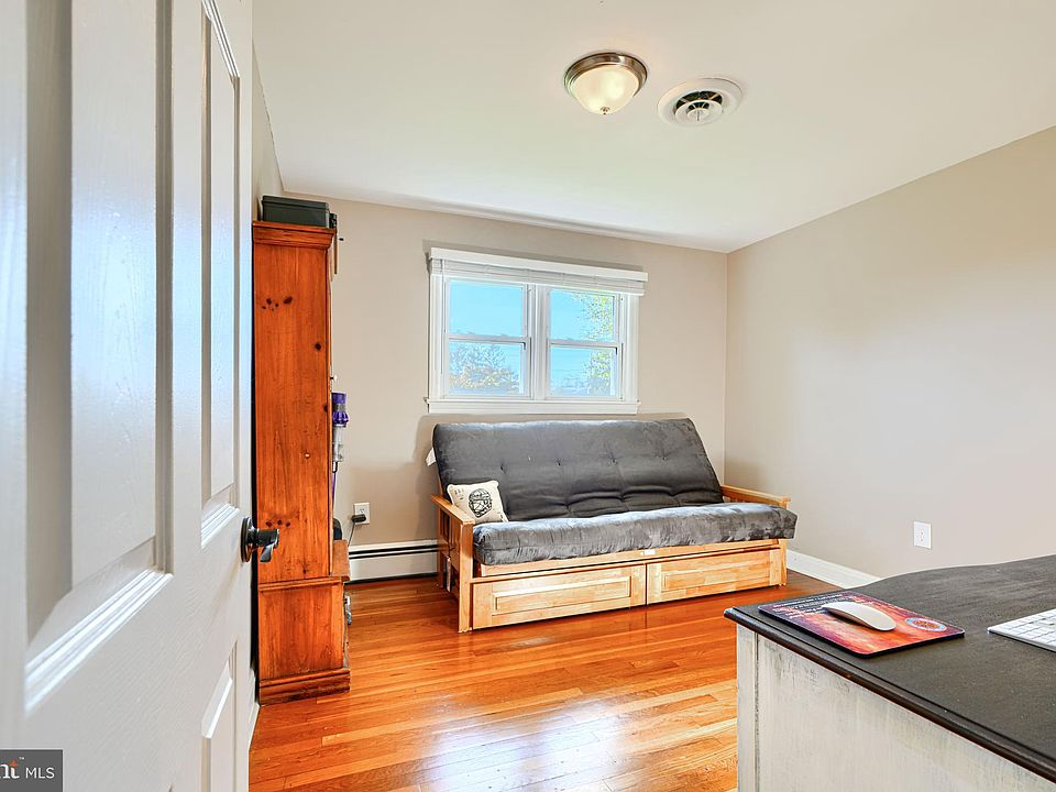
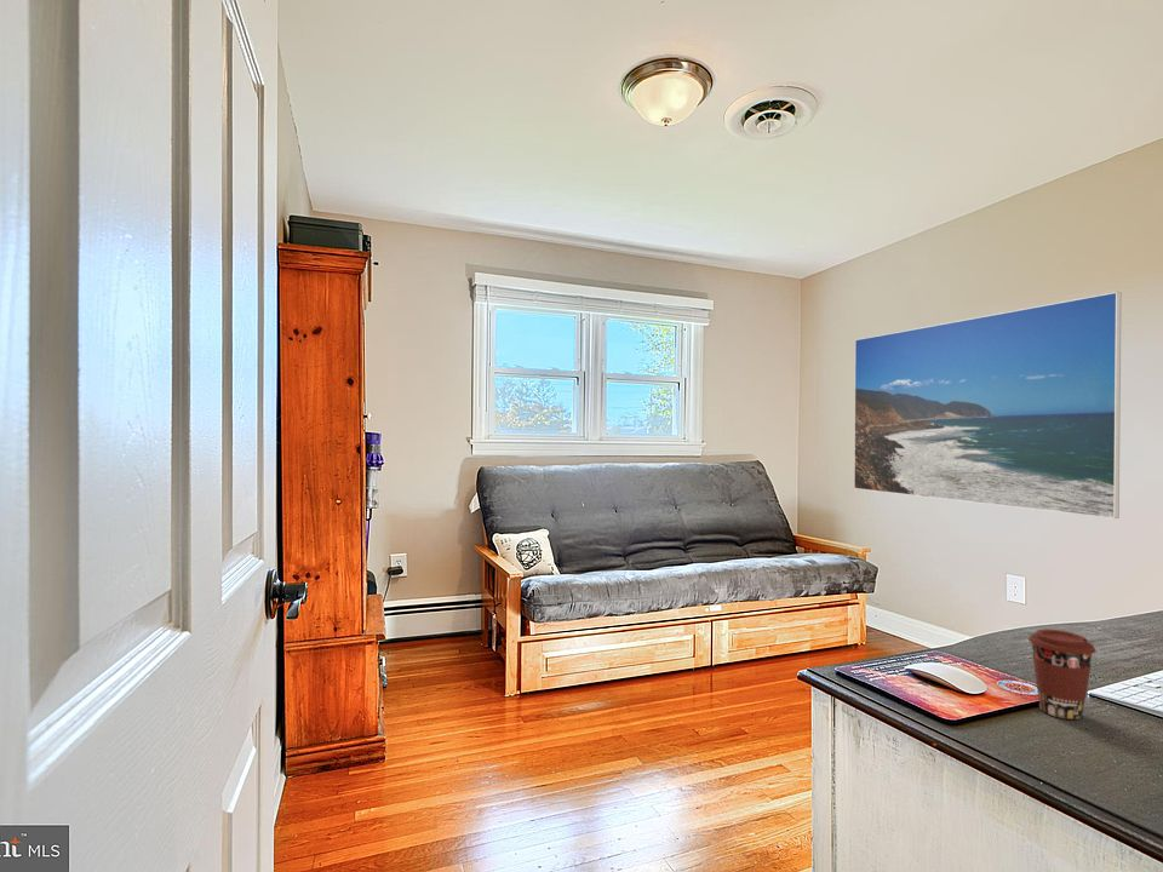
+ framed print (959, 411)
+ coffee cup (1060, 673)
